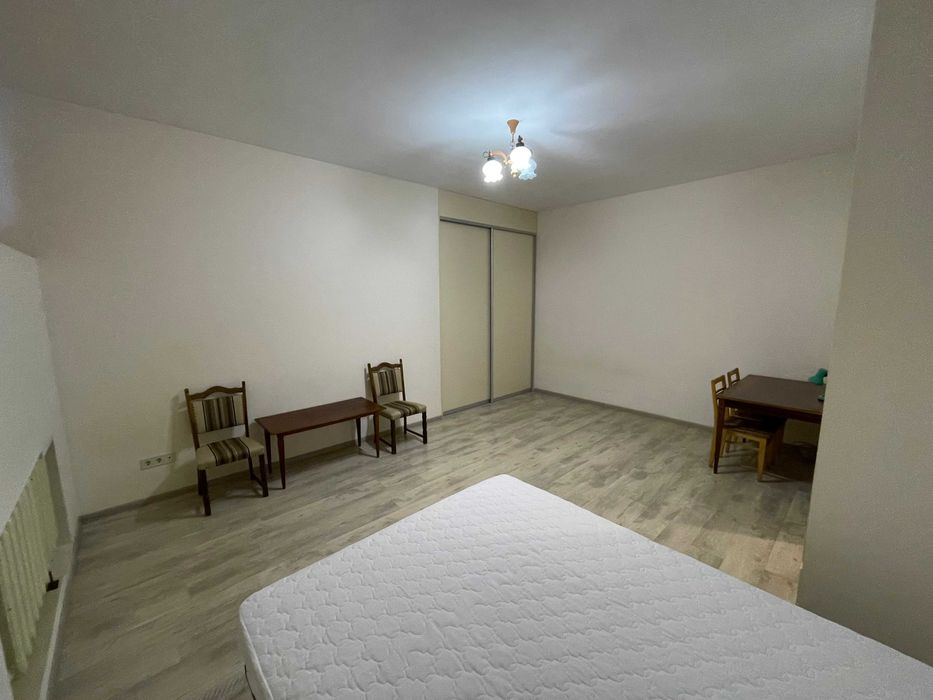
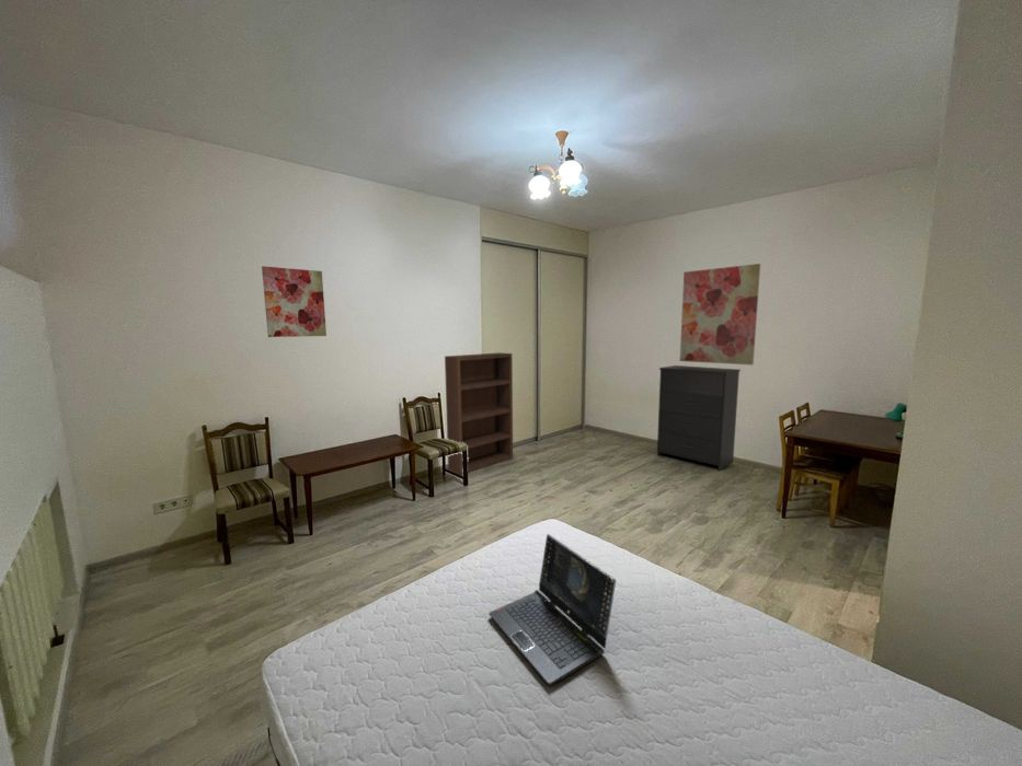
+ bookcase (481, 409)
+ dresser (696, 414)
+ wall art (296, 303)
+ laptop computer (548, 600)
+ wall art (716, 316)
